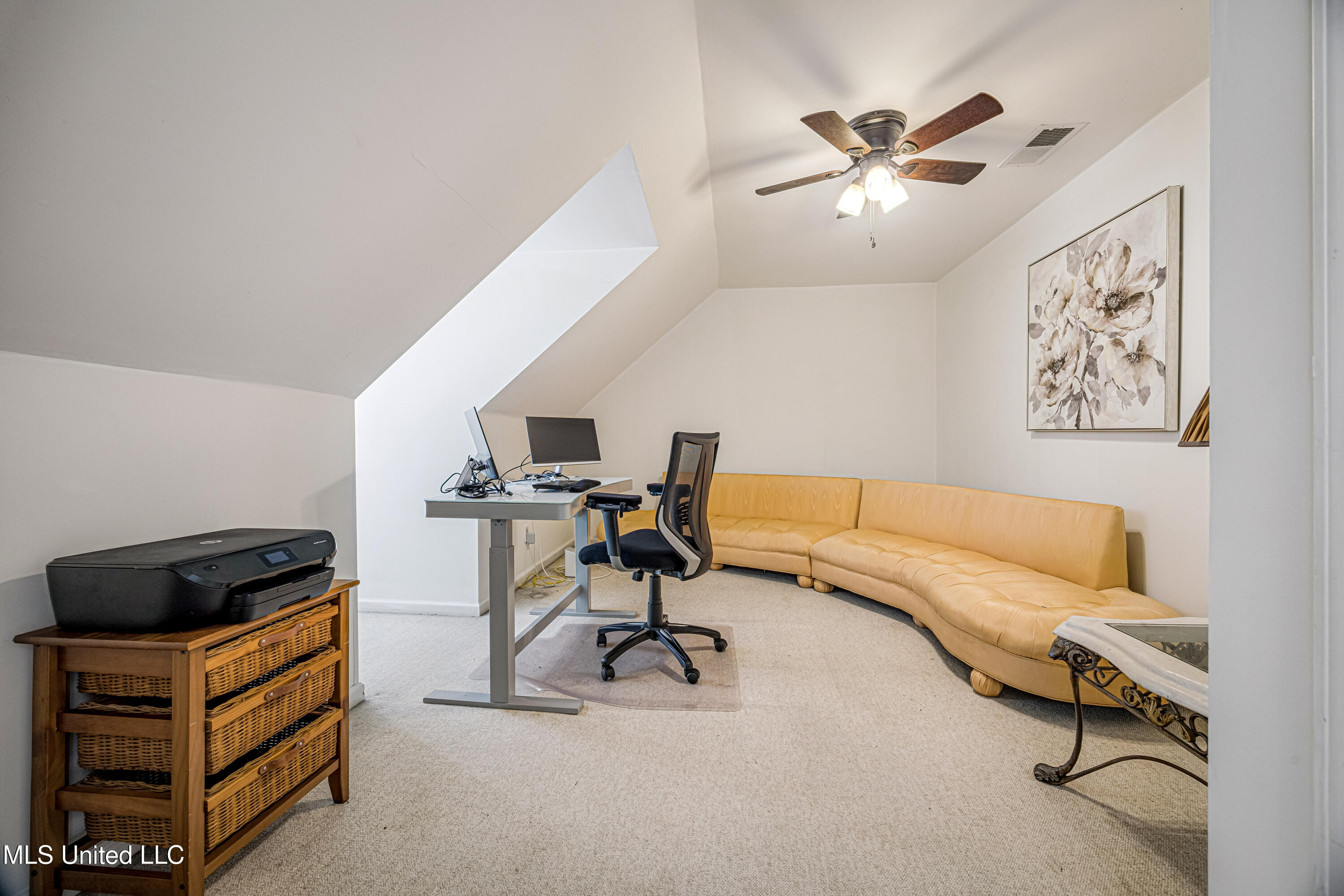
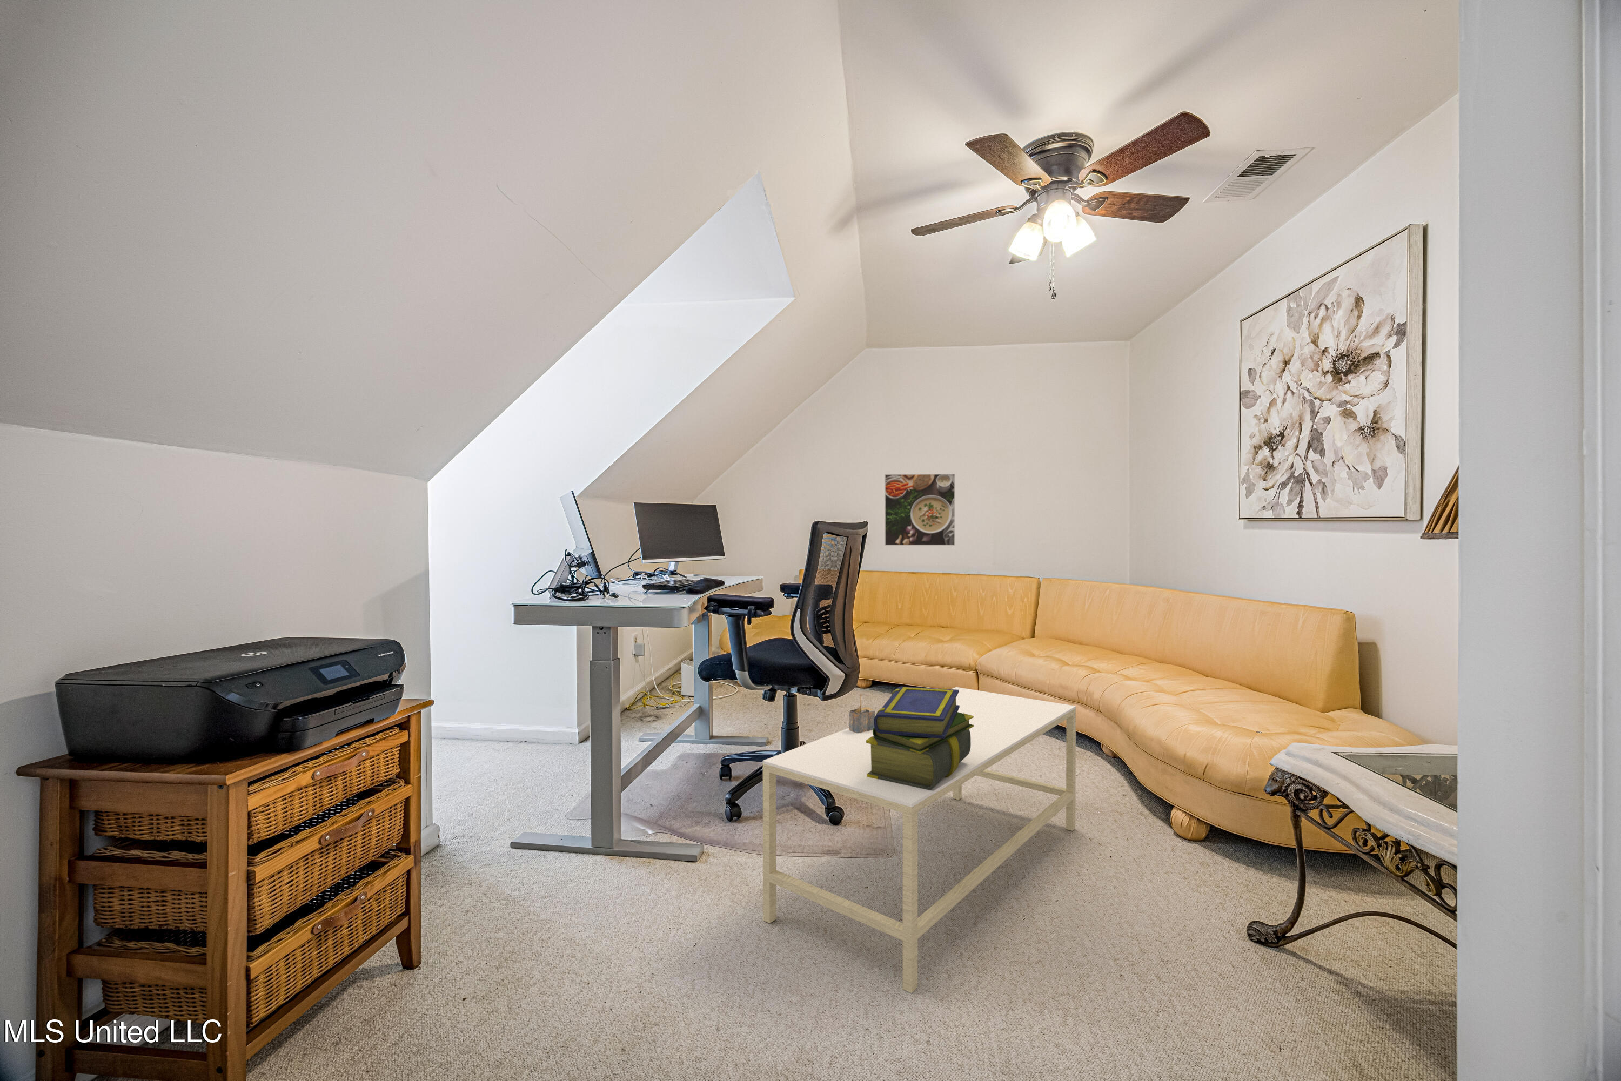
+ architectural model (862, 711)
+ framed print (919, 509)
+ stack of books (920, 732)
+ coffee table (940, 797)
